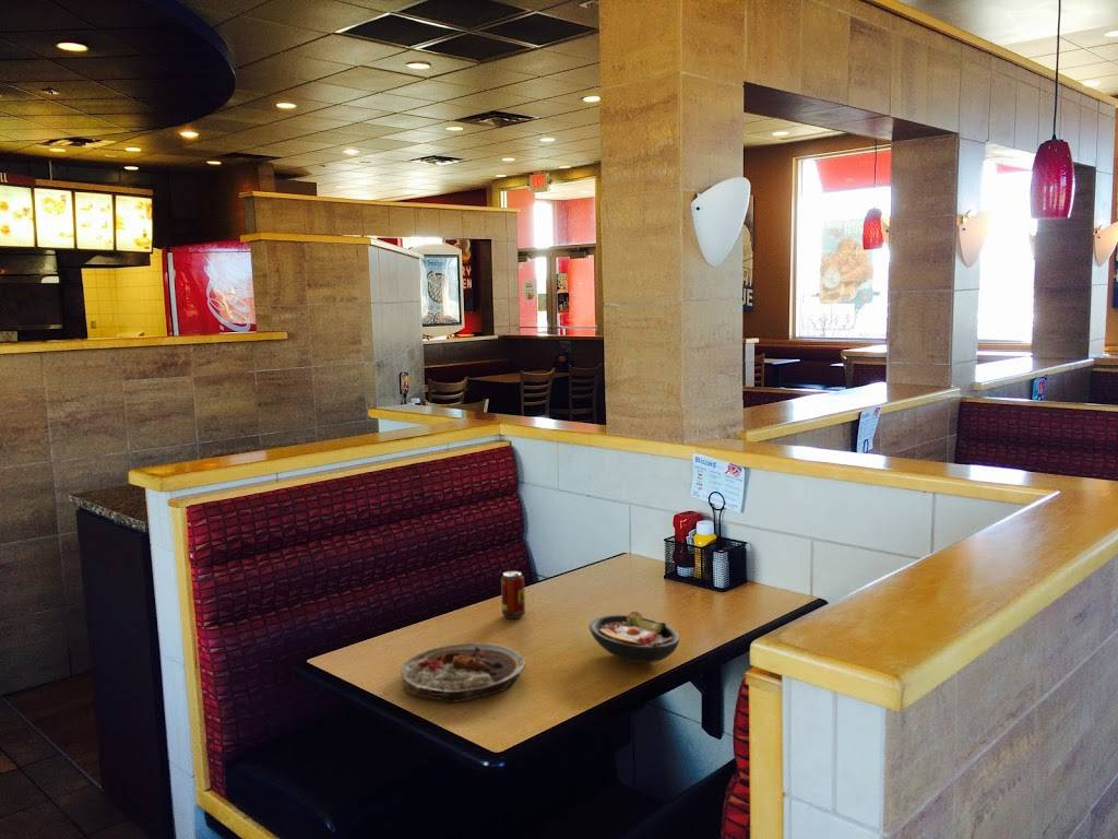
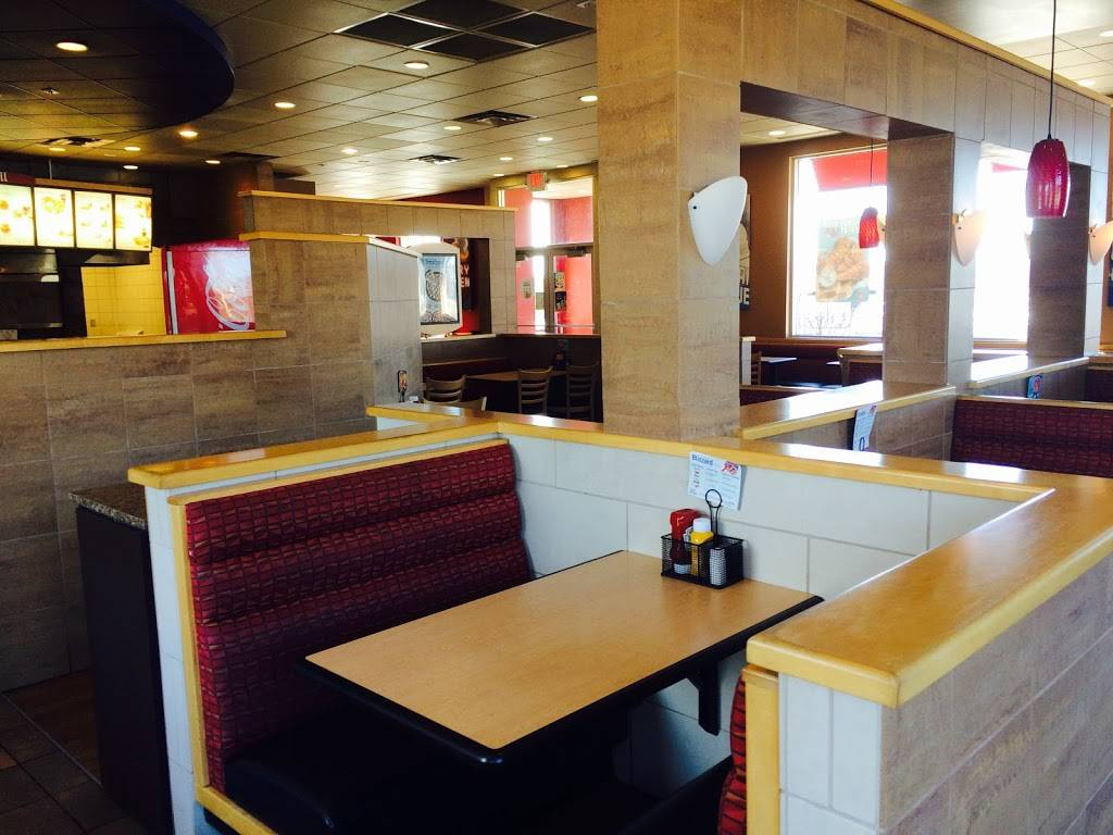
- plate (463, 666)
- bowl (633, 639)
- beverage can (512, 593)
